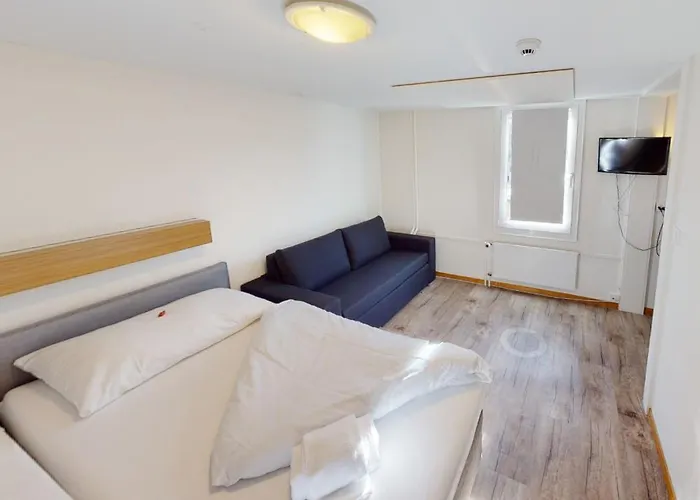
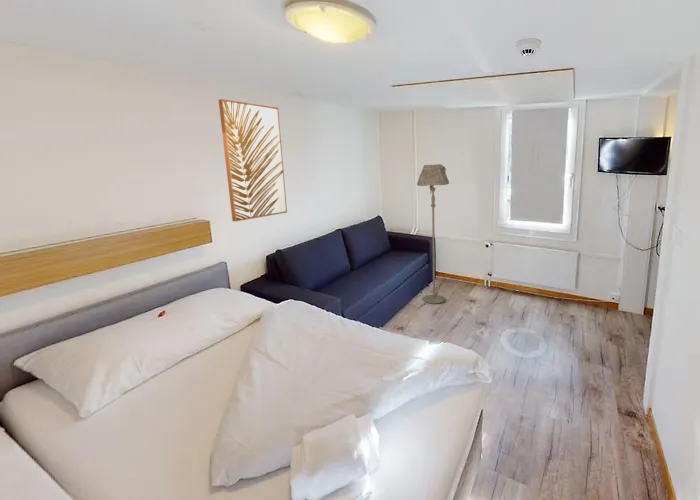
+ wall art (256, 161)
+ floor lamp (433, 234)
